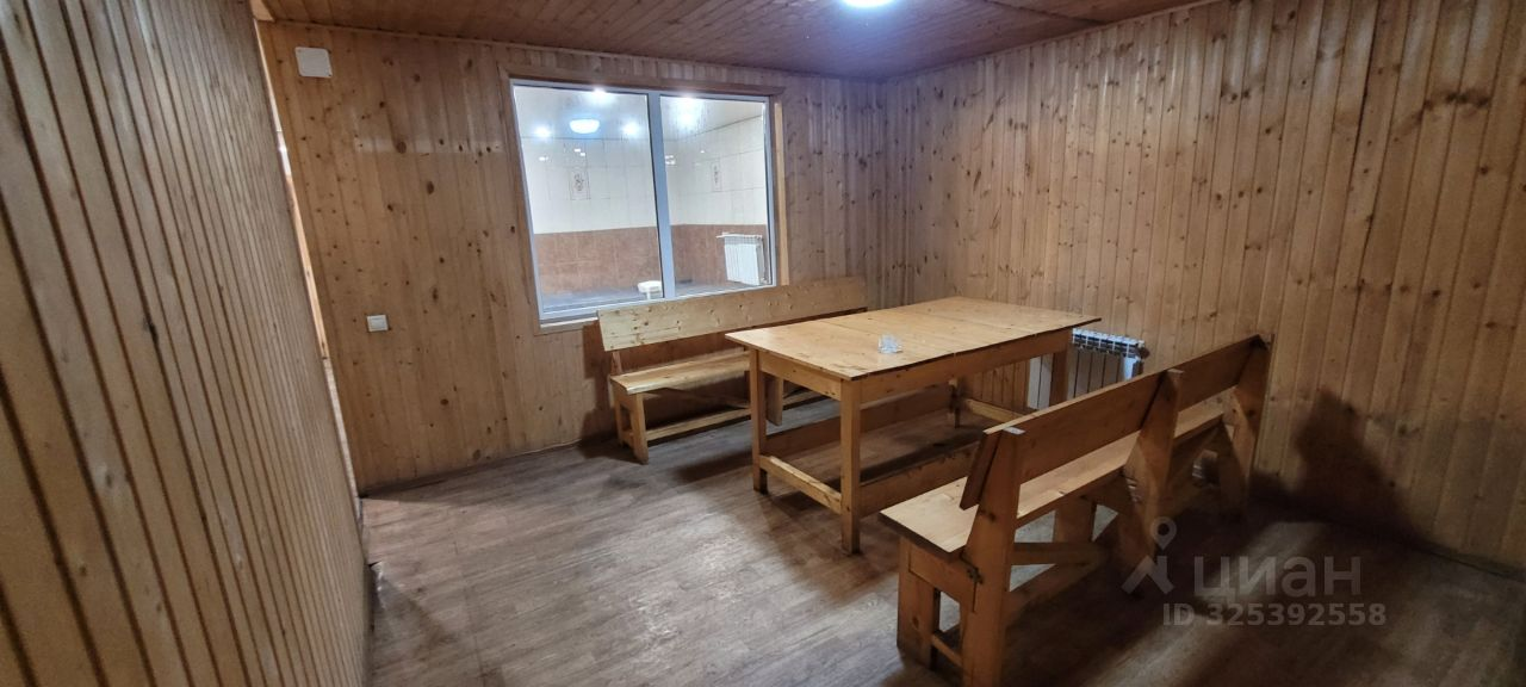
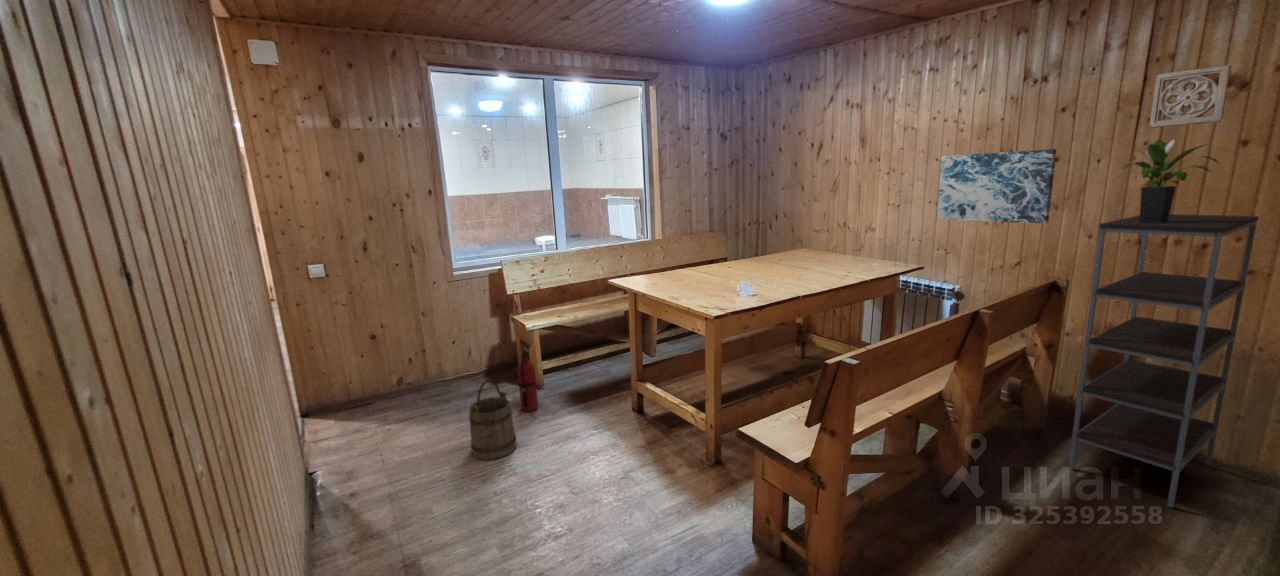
+ fire extinguisher (526, 378)
+ wall ornament (1188, 98)
+ bucket (490, 414)
+ potted plant (1160, 180)
+ shelving unit (1158, 349)
+ wall art (991, 187)
